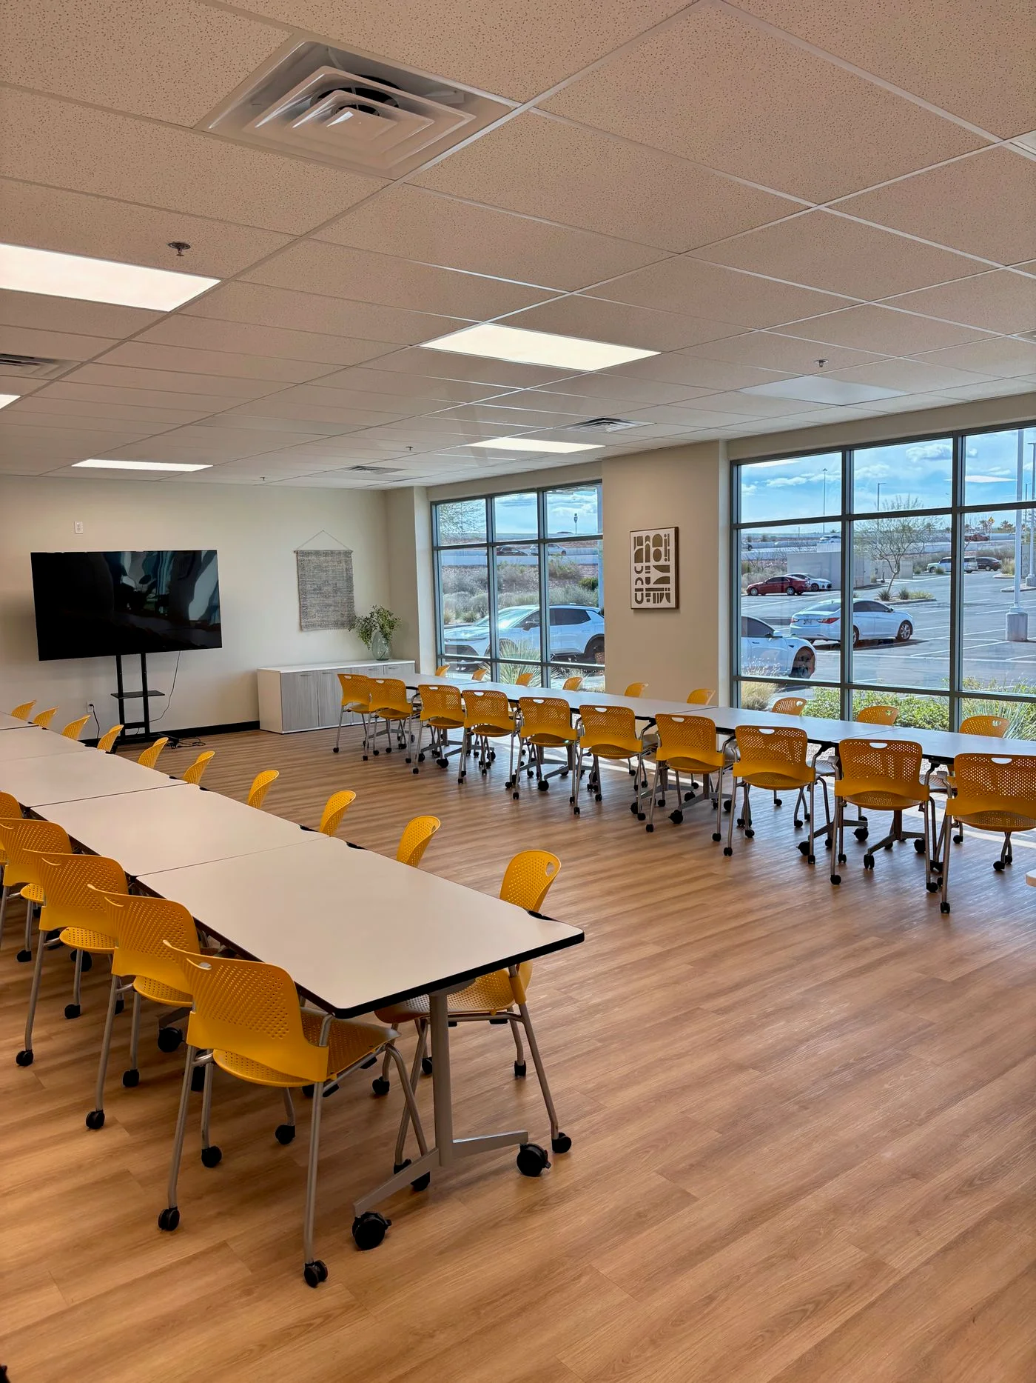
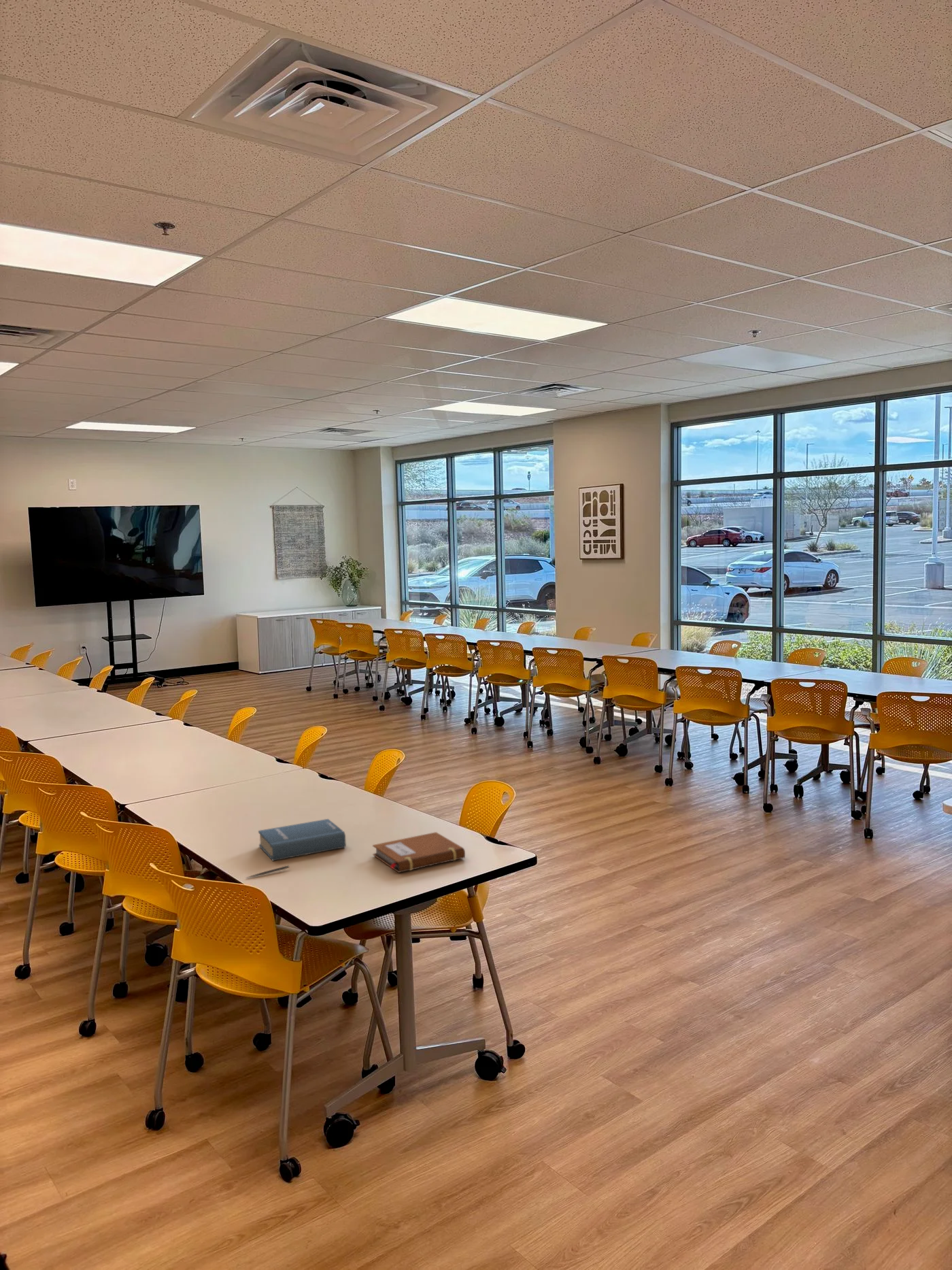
+ hardback book (302, 839)
+ notebook (417, 852)
+ pen (267, 871)
